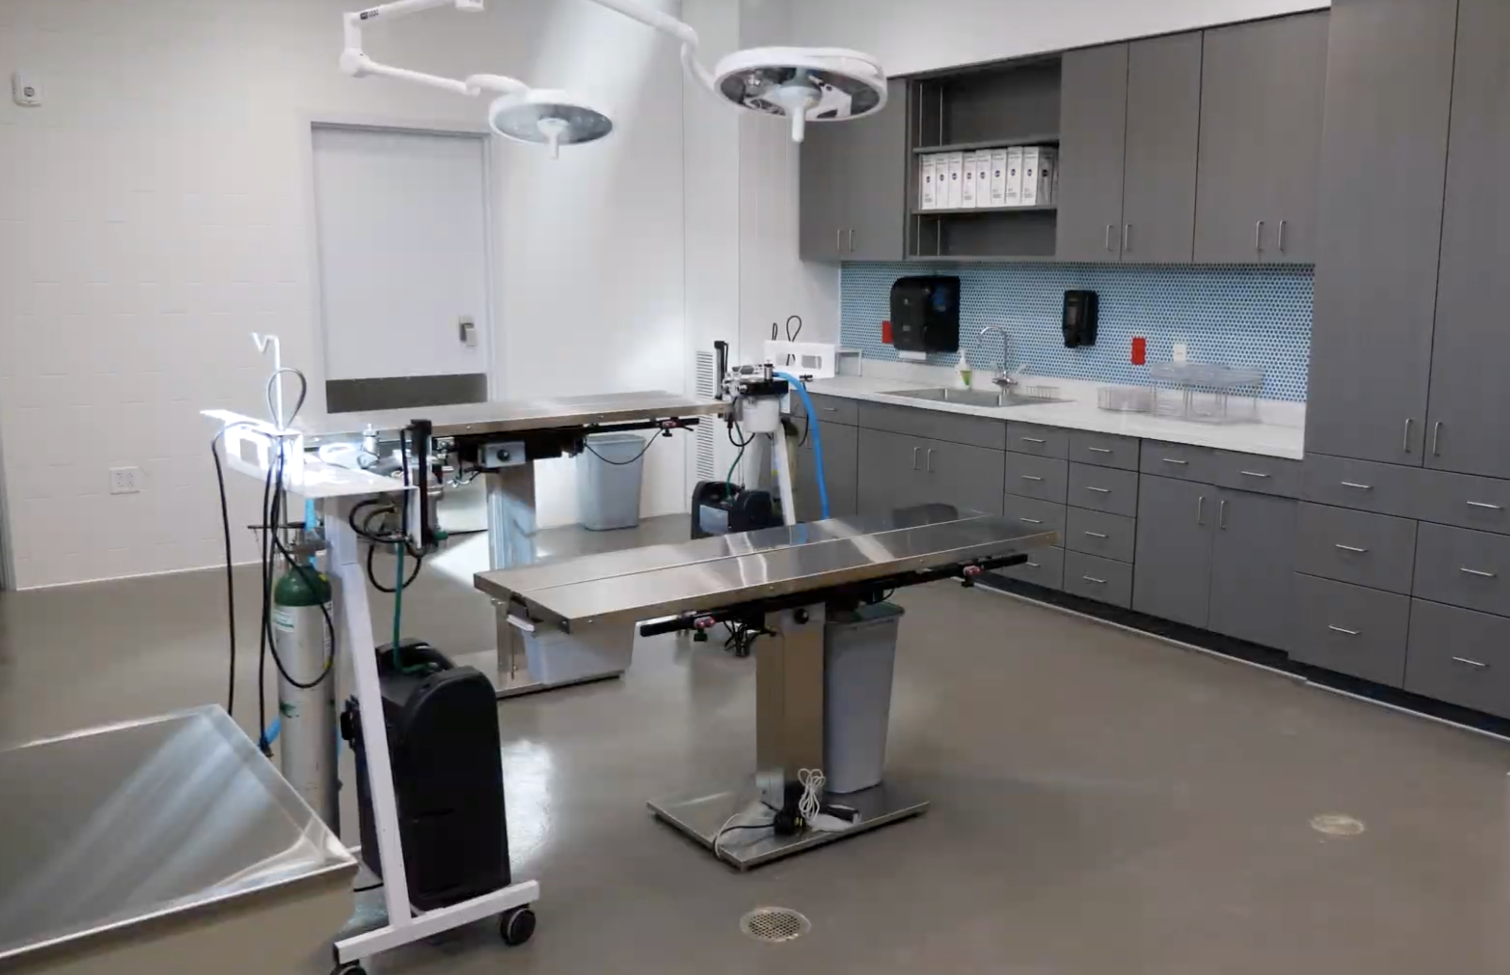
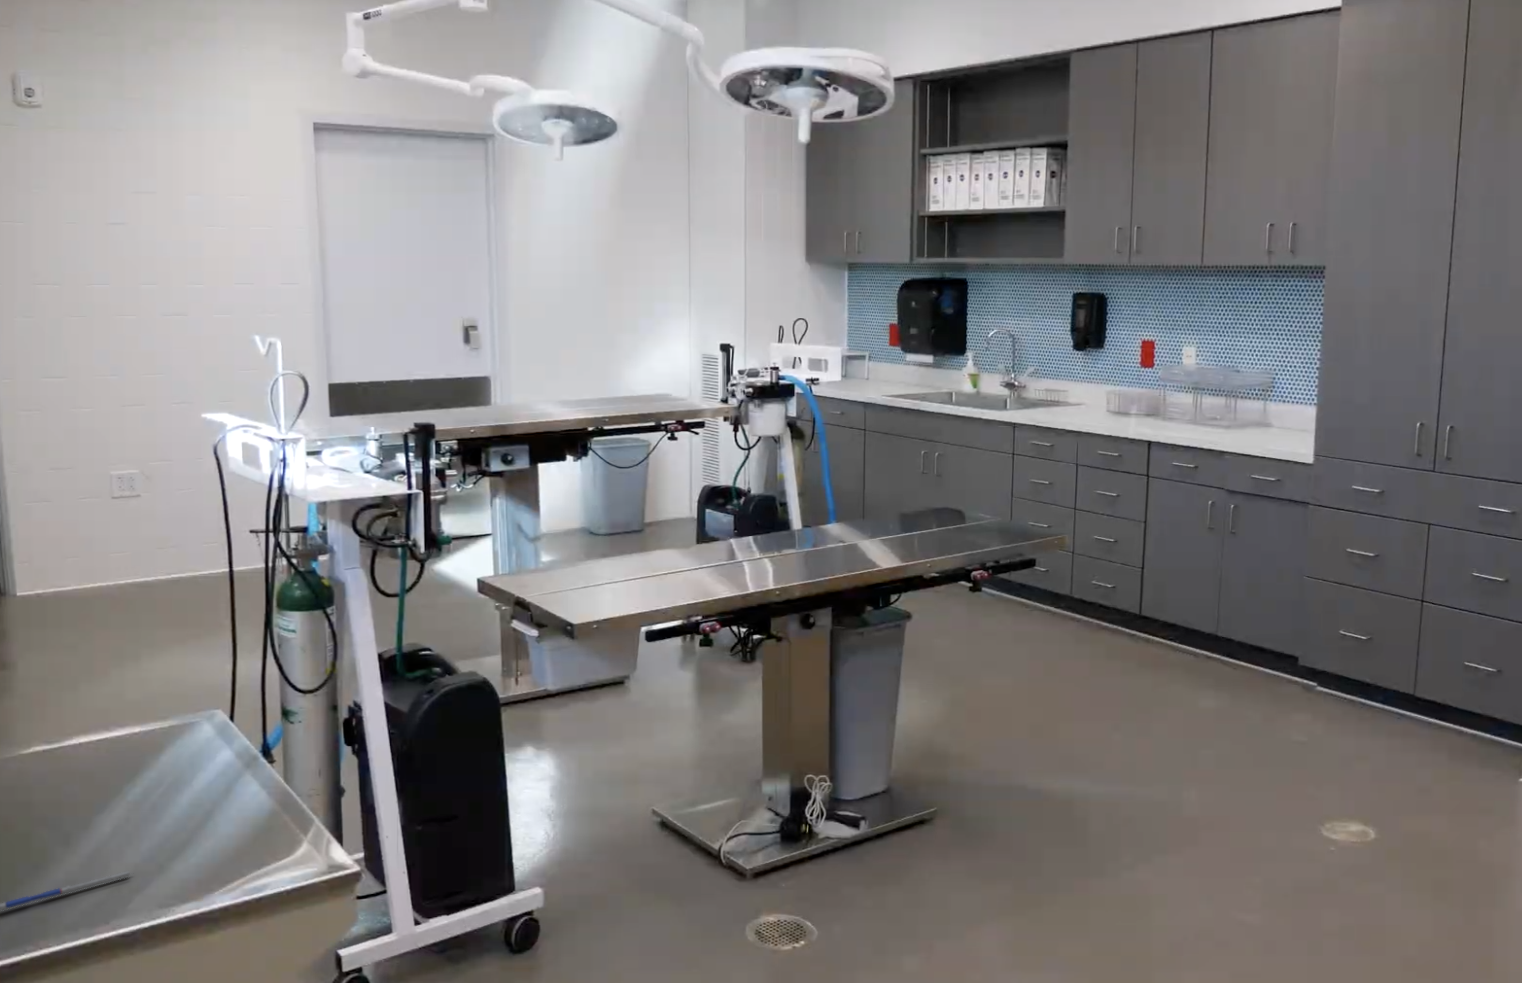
+ pen (62, 890)
